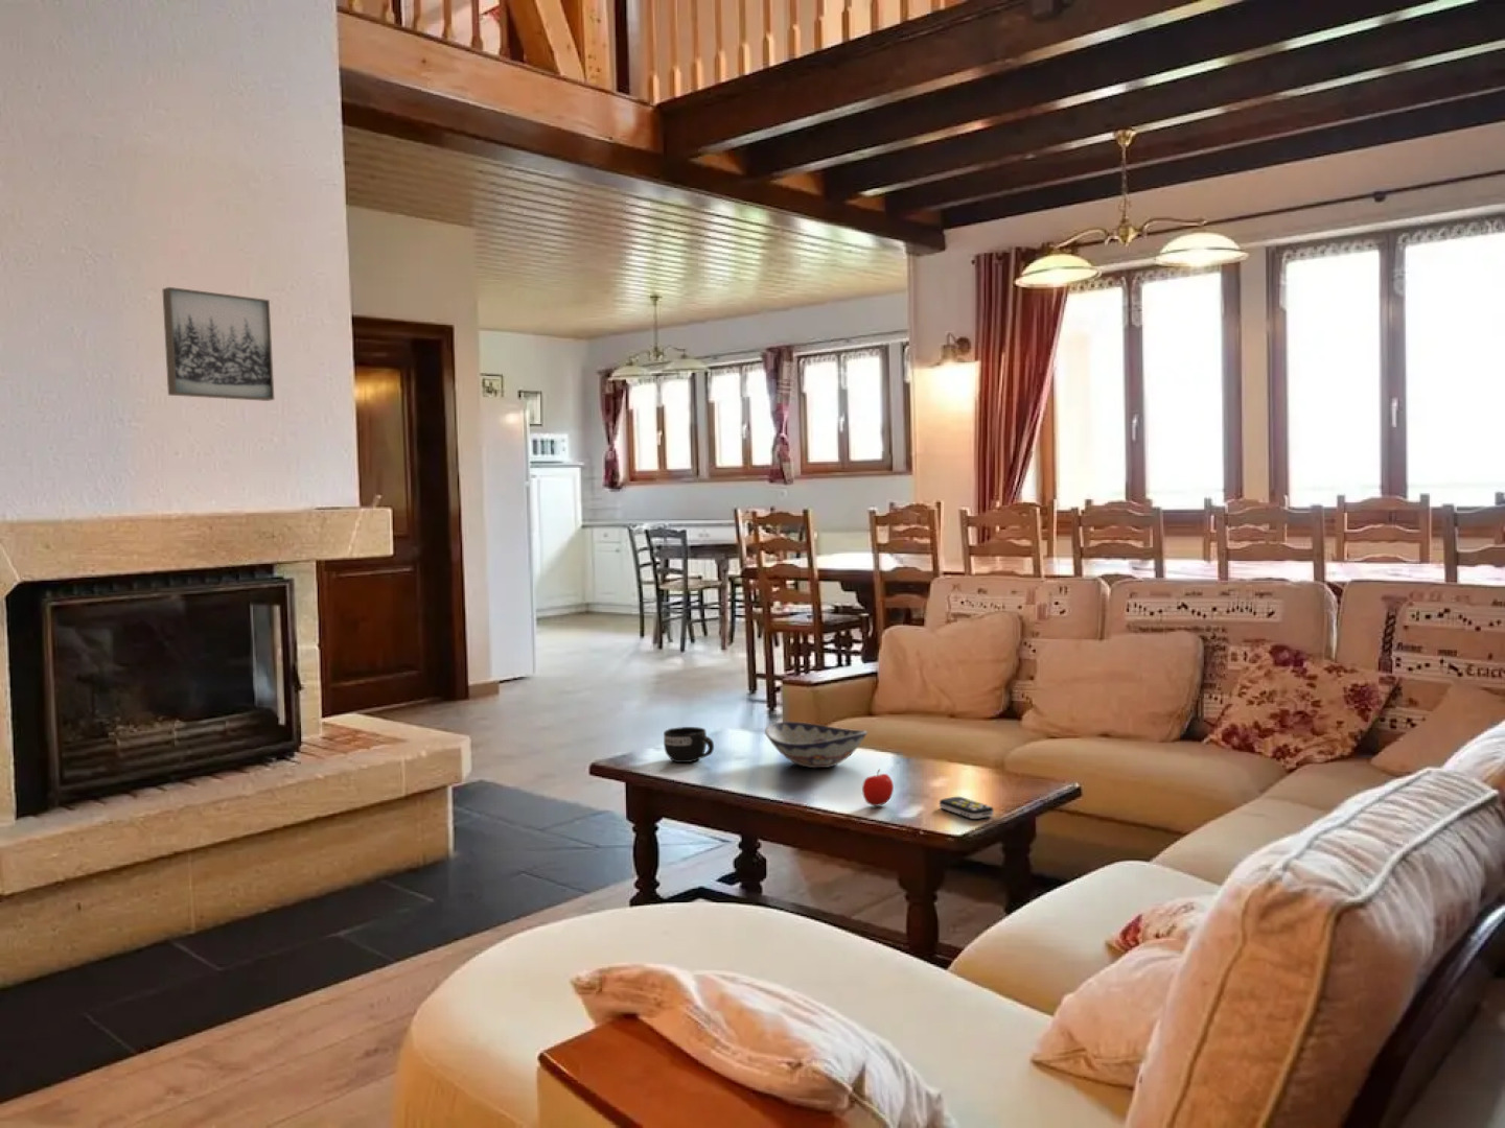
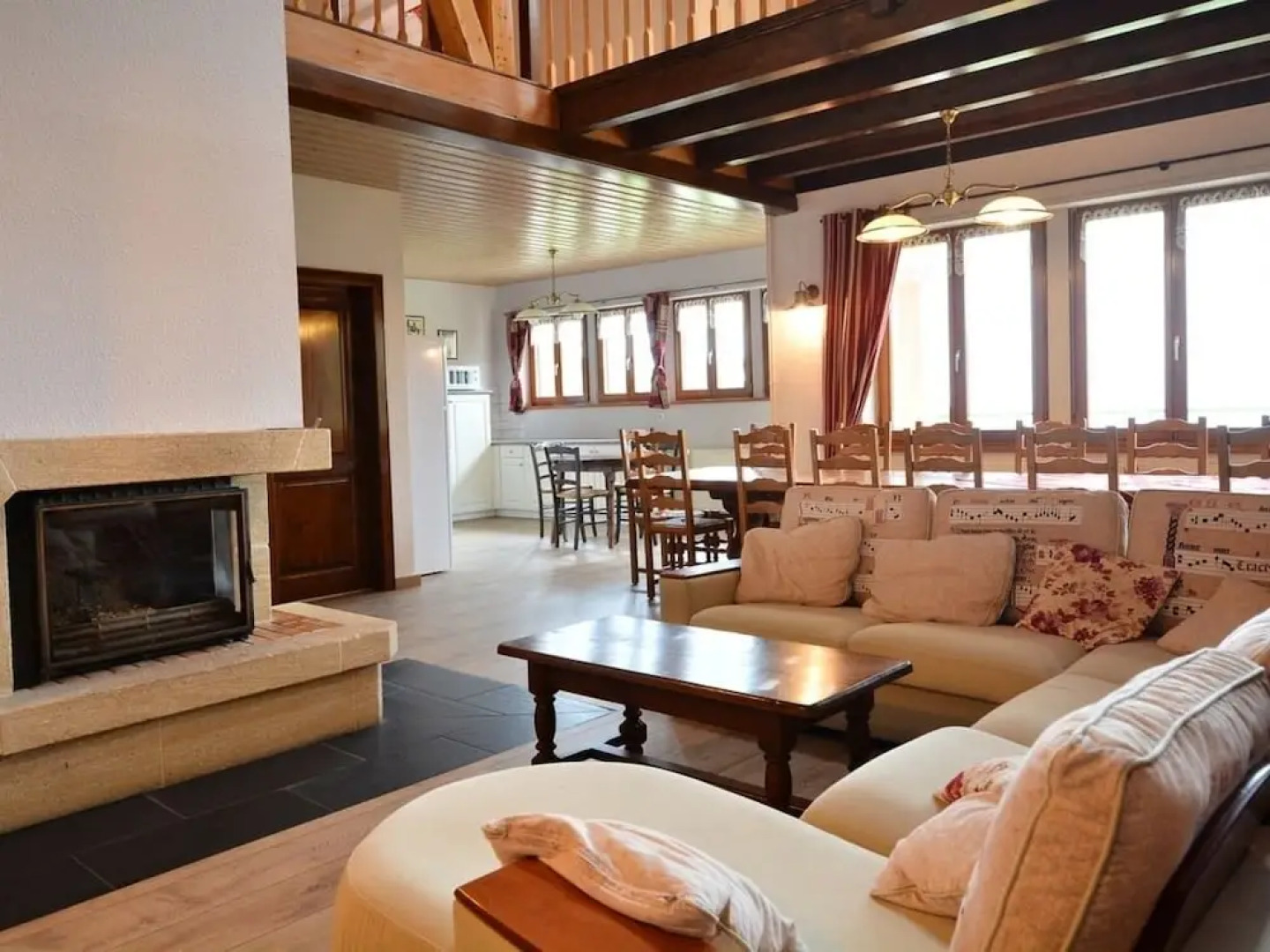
- mug (689, 745)
- apple (877, 787)
- decorative bowl (815, 745)
- remote control (966, 807)
- wall art (219, 346)
